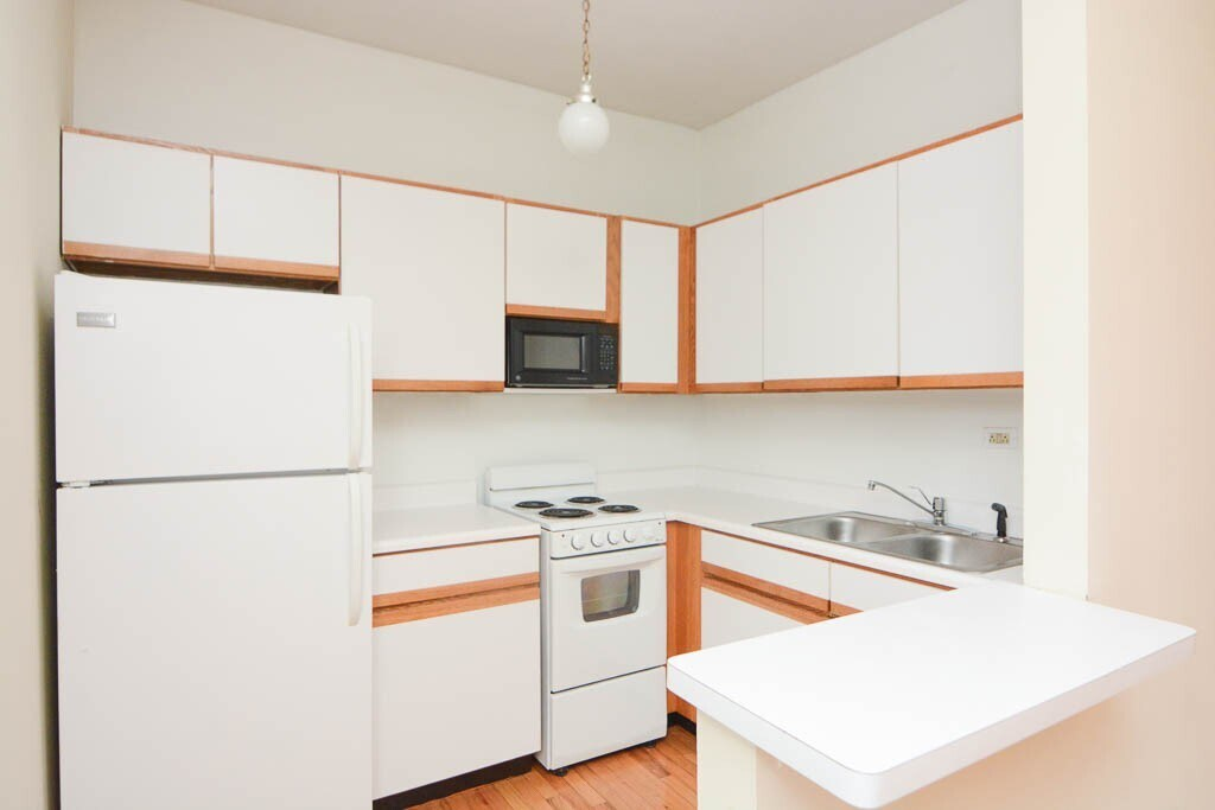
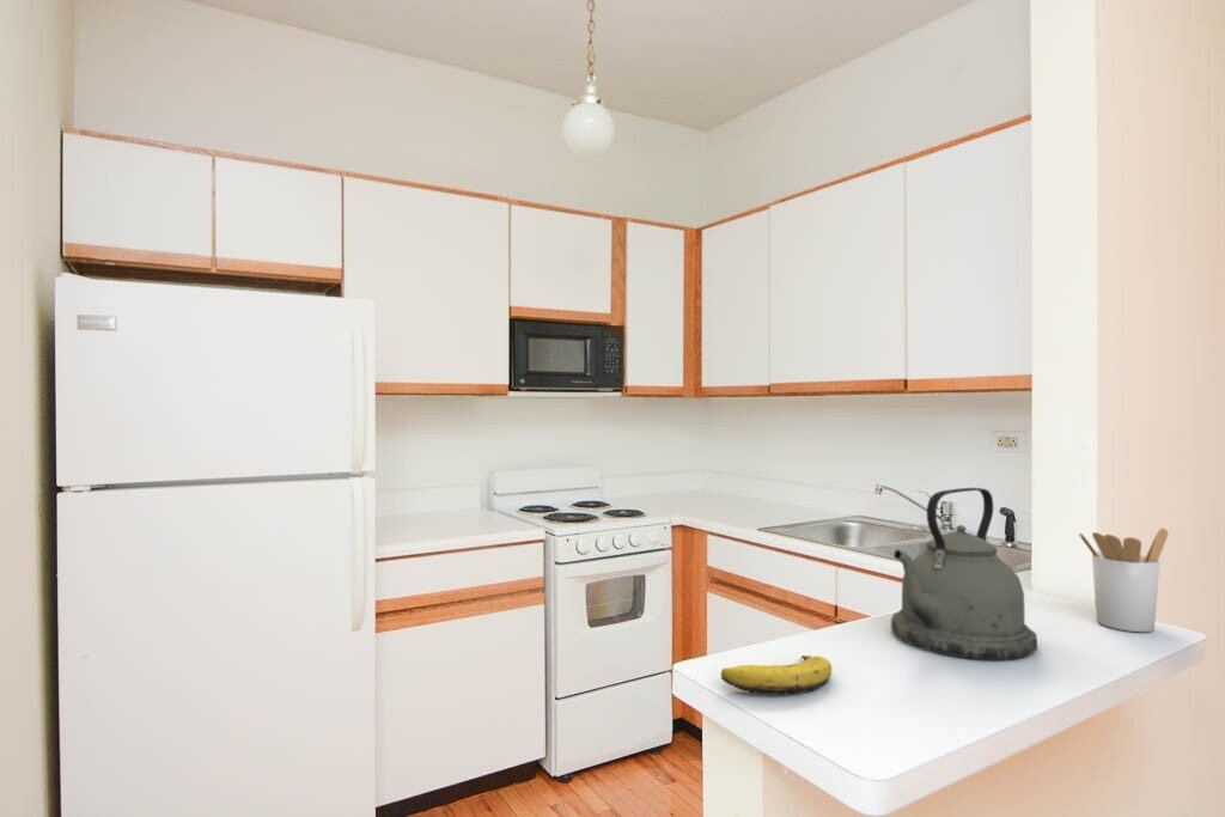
+ banana (787, 667)
+ kettle (959, 565)
+ utensil holder (1122, 577)
